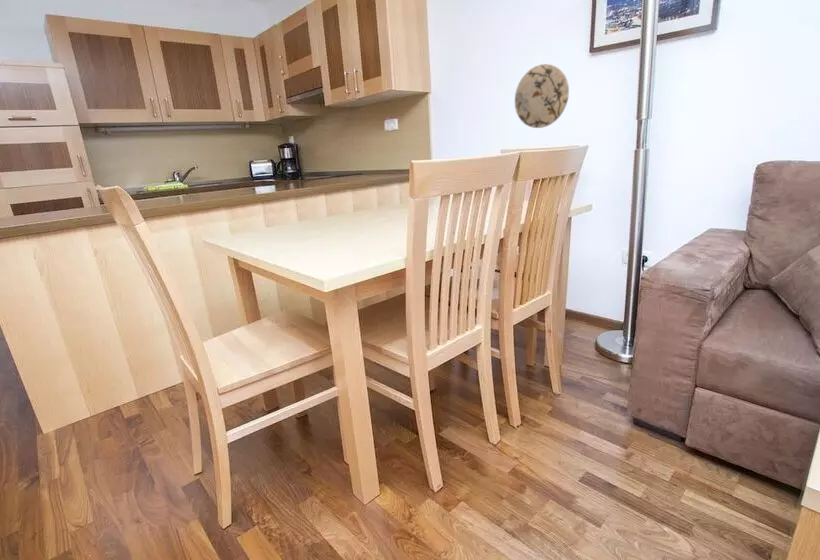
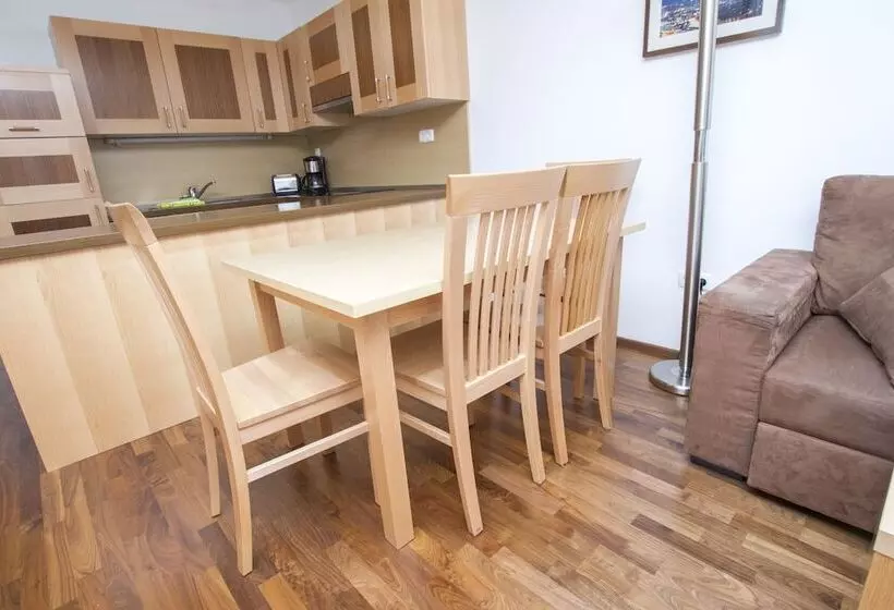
- decorative plate (540, 97)
